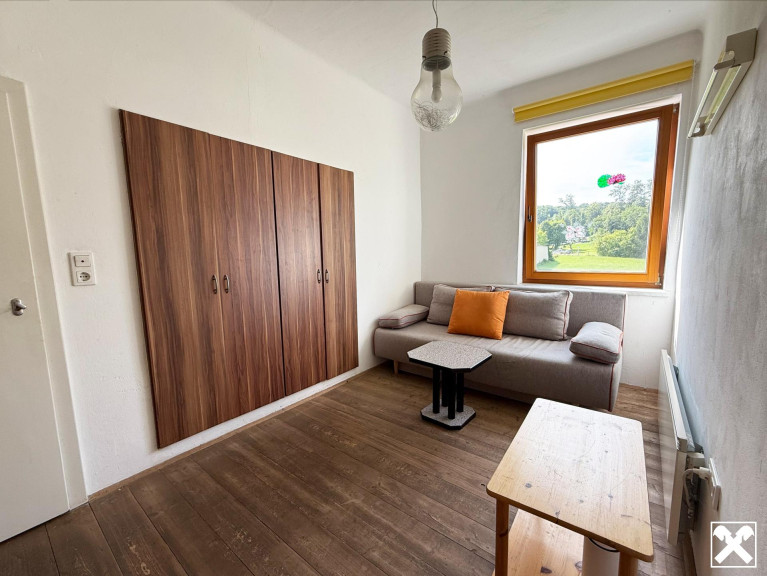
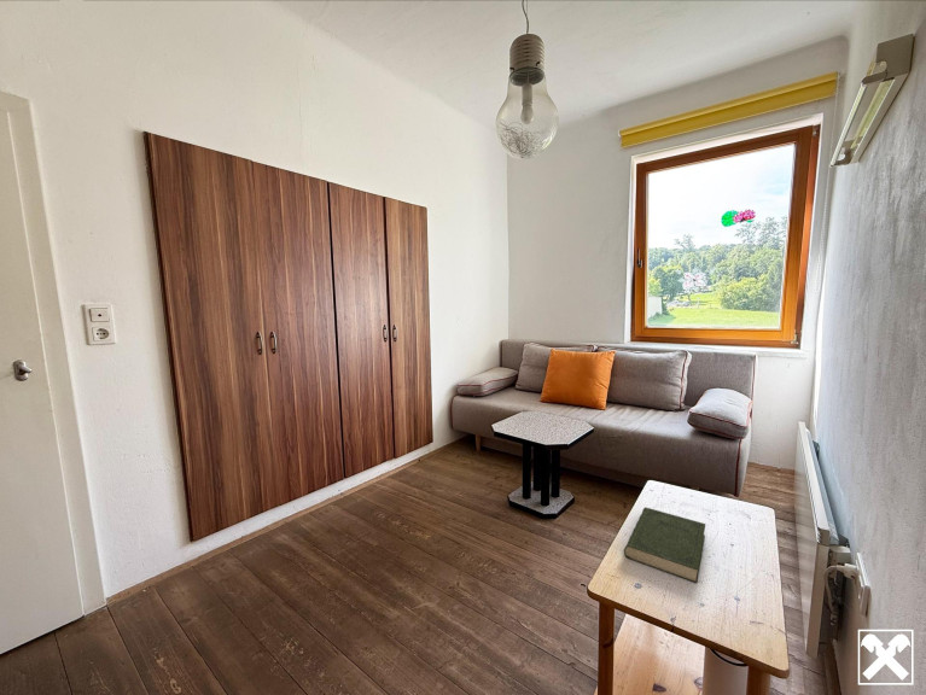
+ book (665, 539)
